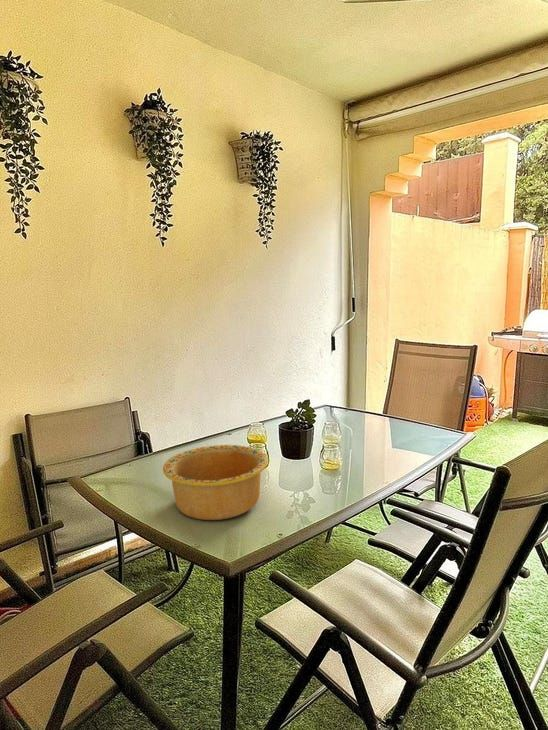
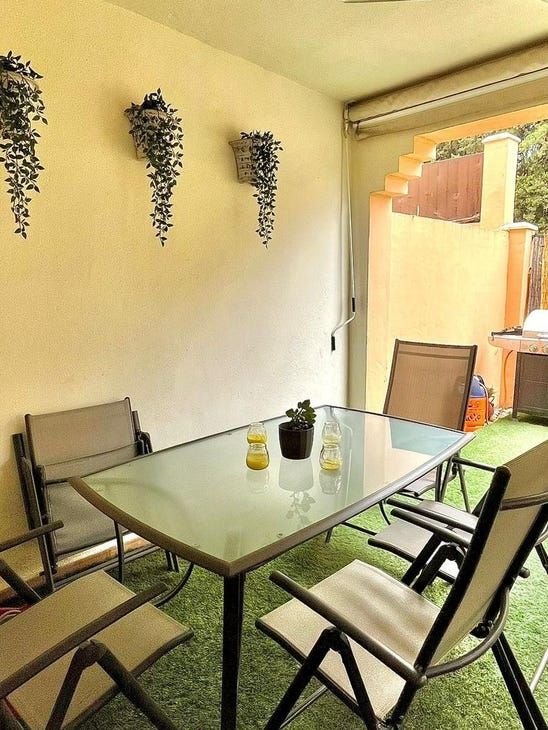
- bowl (217, 483)
